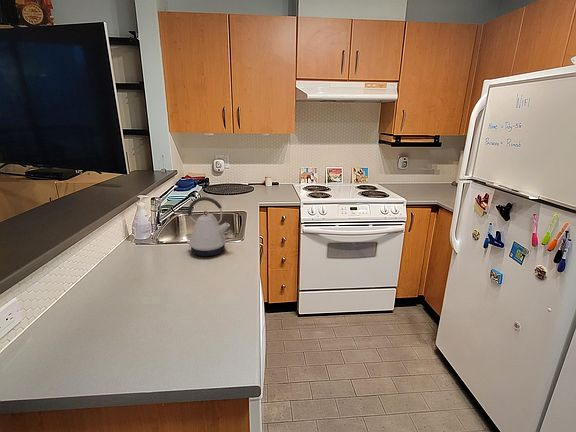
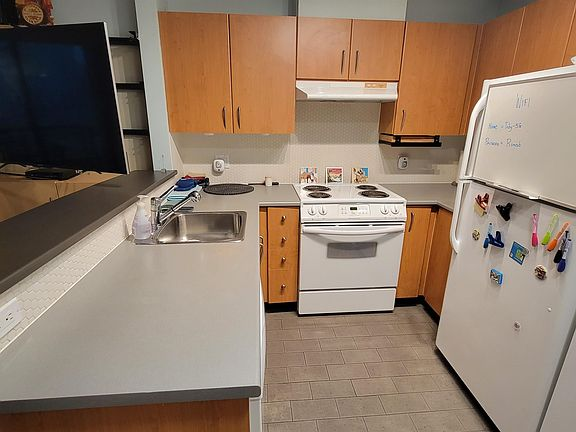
- kettle (208, 224)
